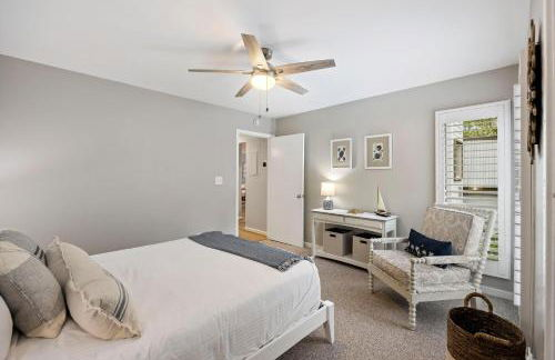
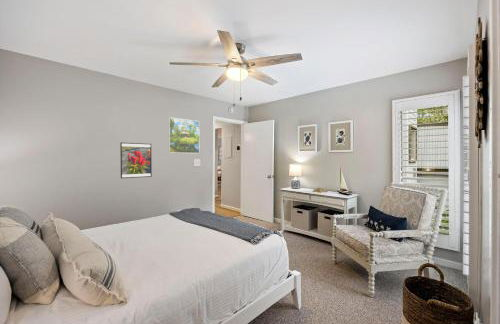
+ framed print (136, 160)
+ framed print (184, 136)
